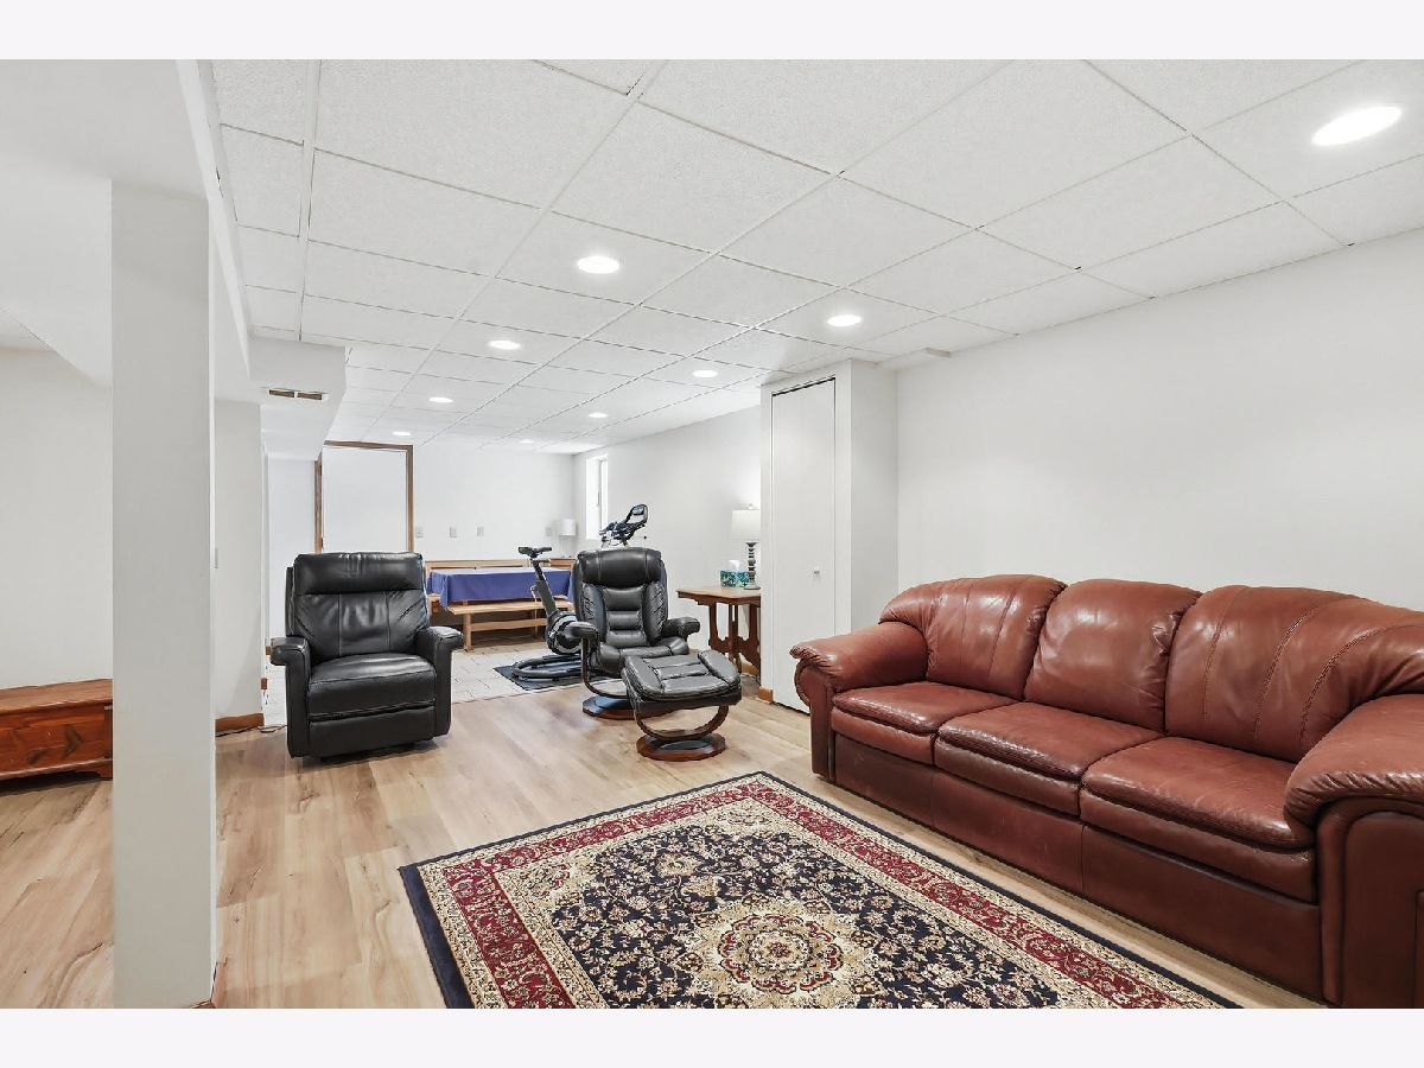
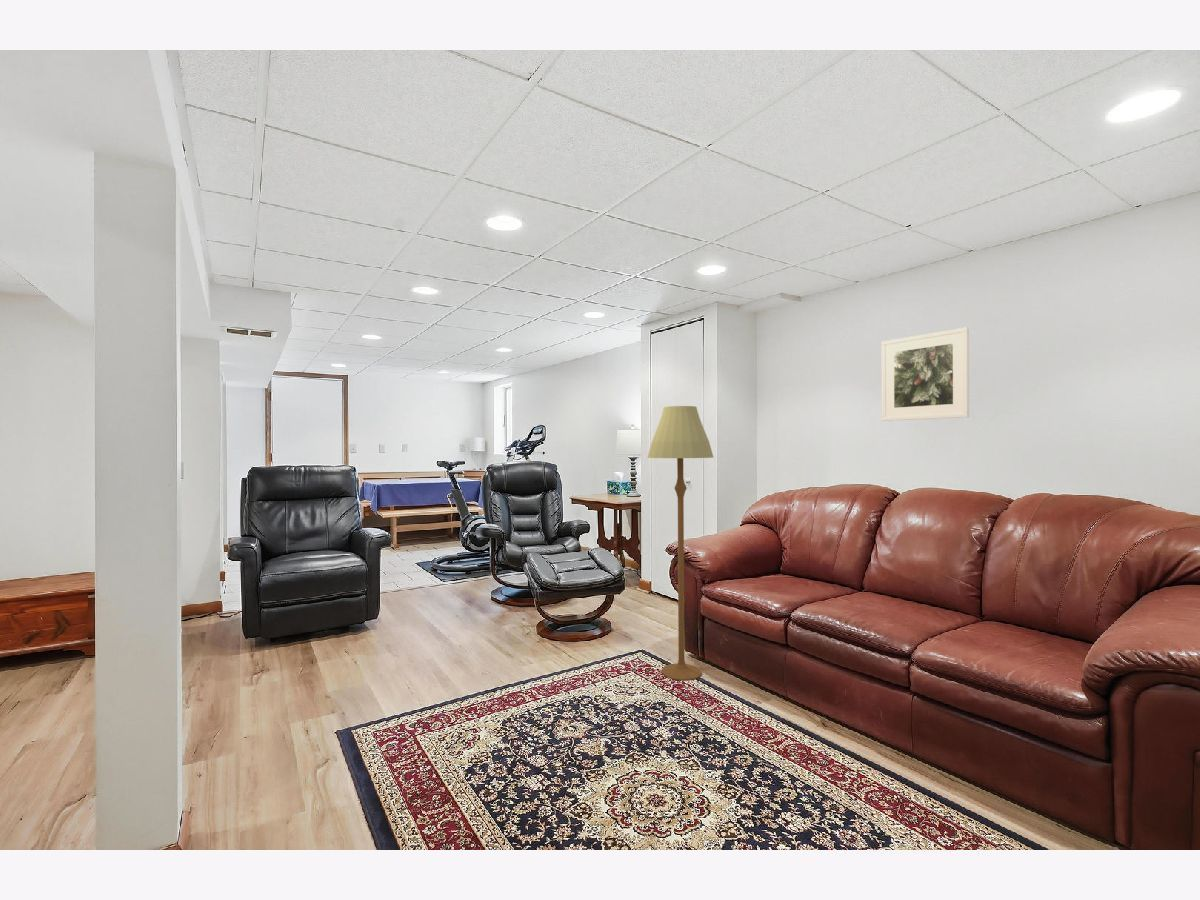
+ floor lamp (680, 539)
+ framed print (922, 377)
